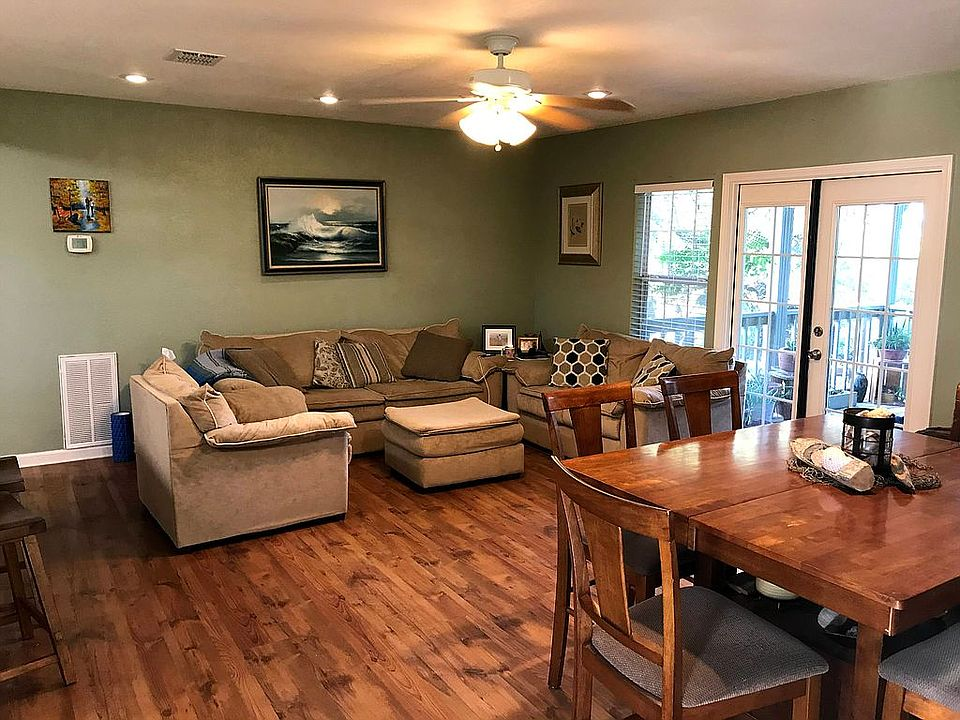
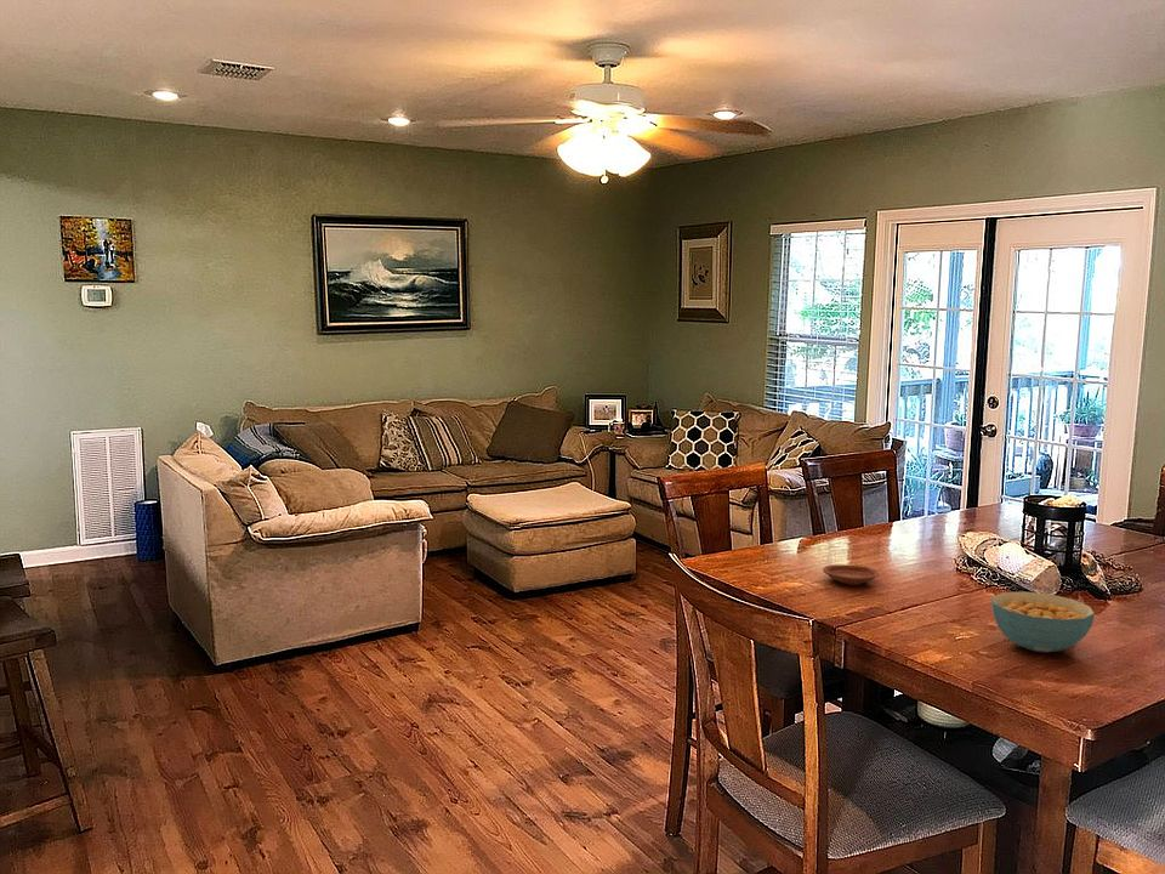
+ plate (849, 577)
+ cereal bowl (1039, 626)
